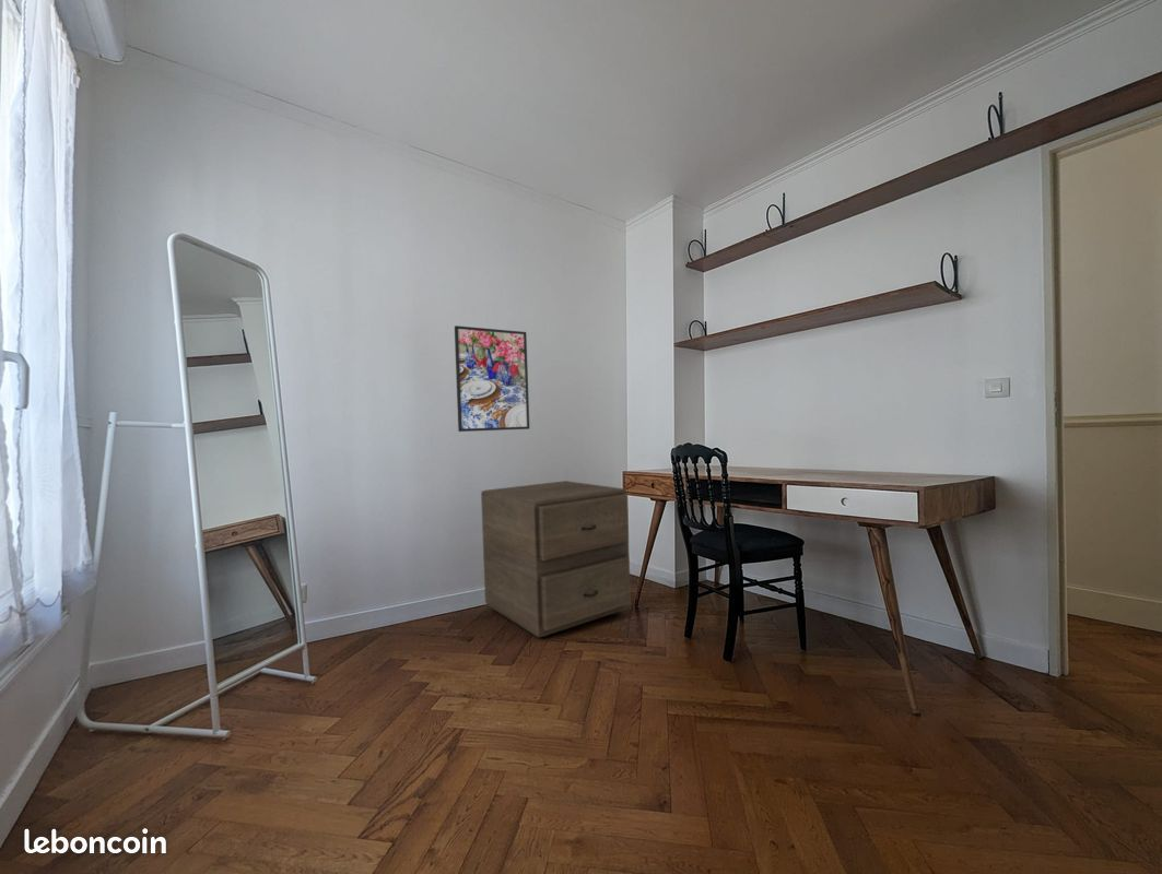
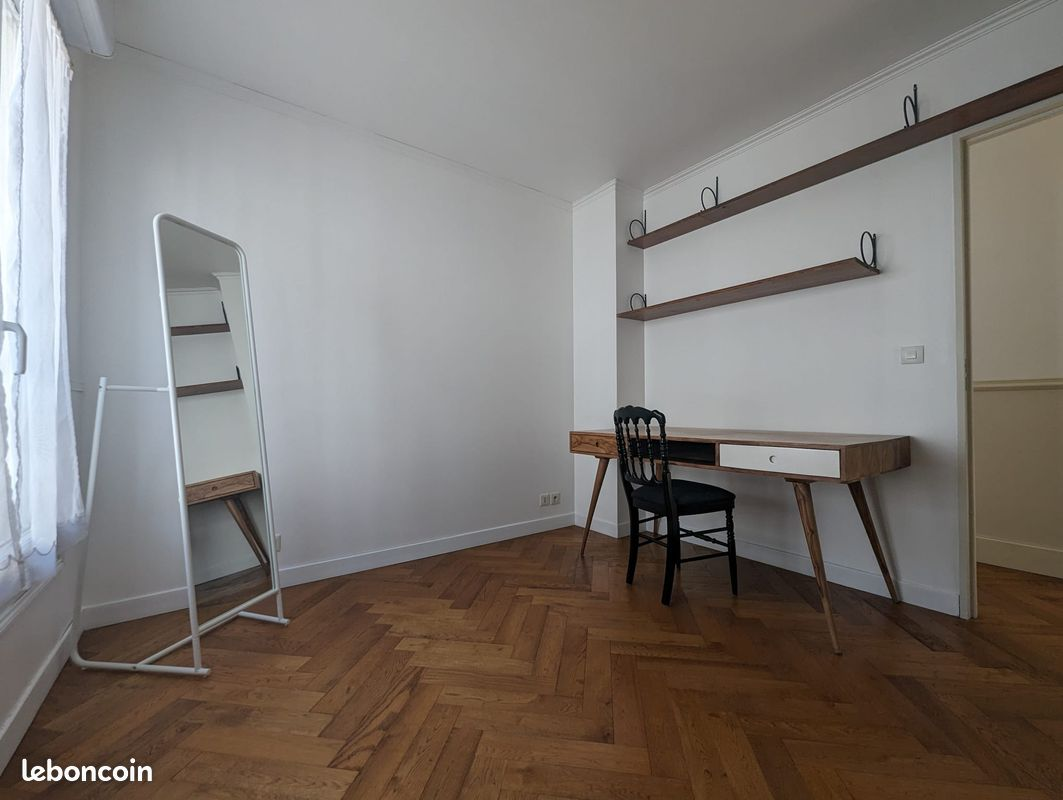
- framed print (493, 379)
- filing cabinet (557, 552)
